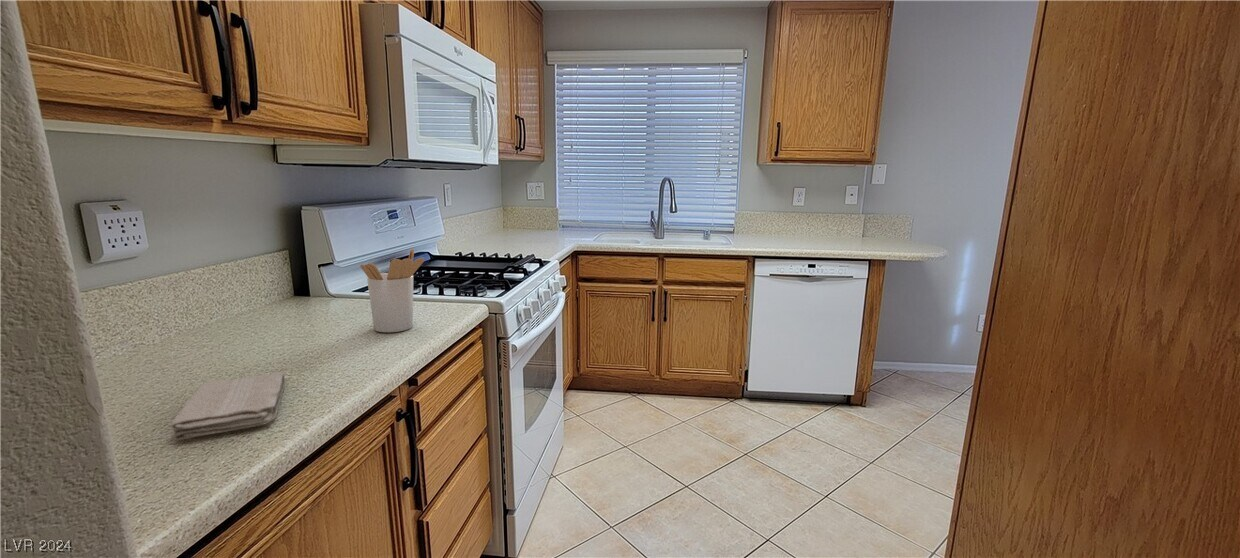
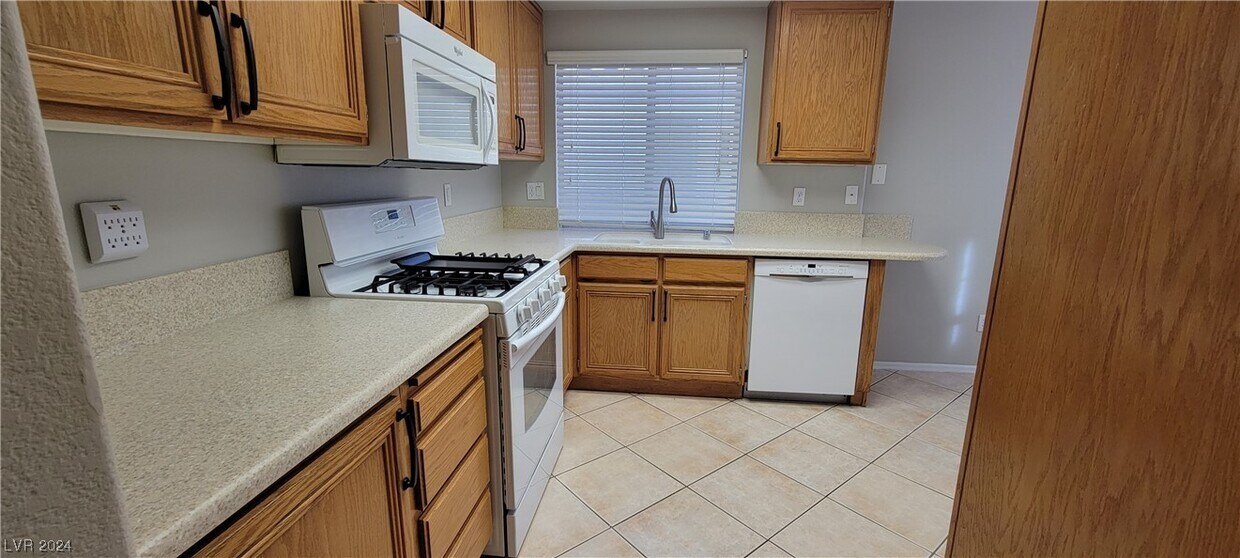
- washcloth (234, 400)
- utensil holder (397, 291)
